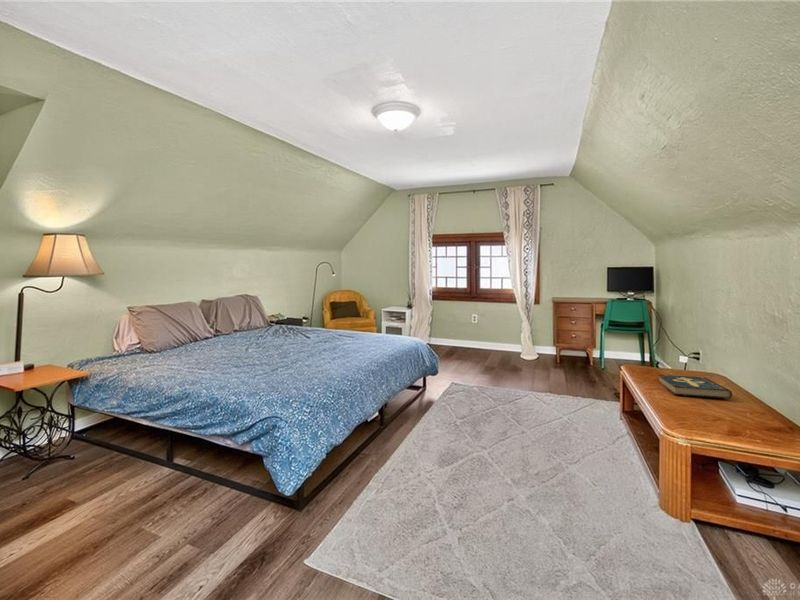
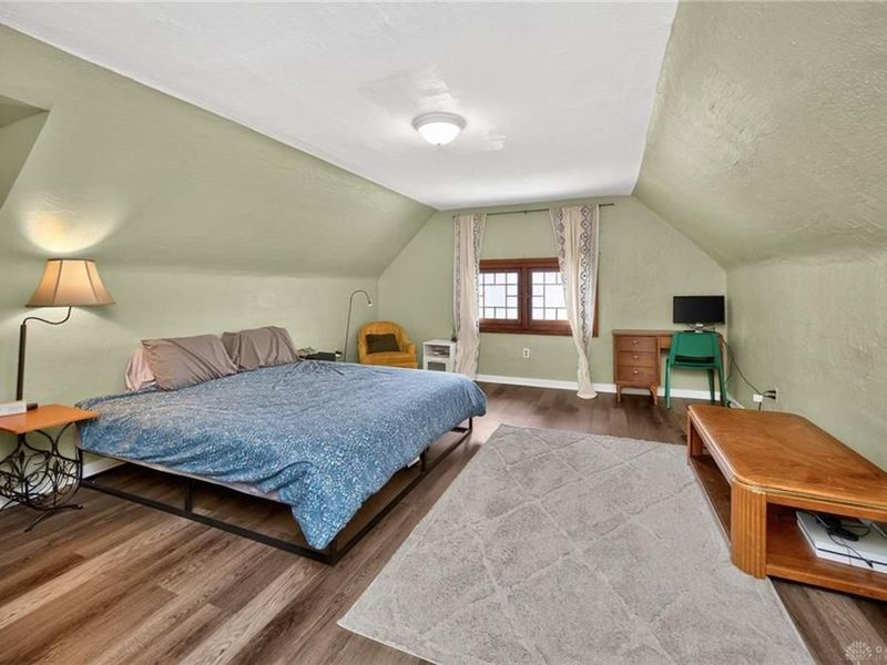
- book (691, 385)
